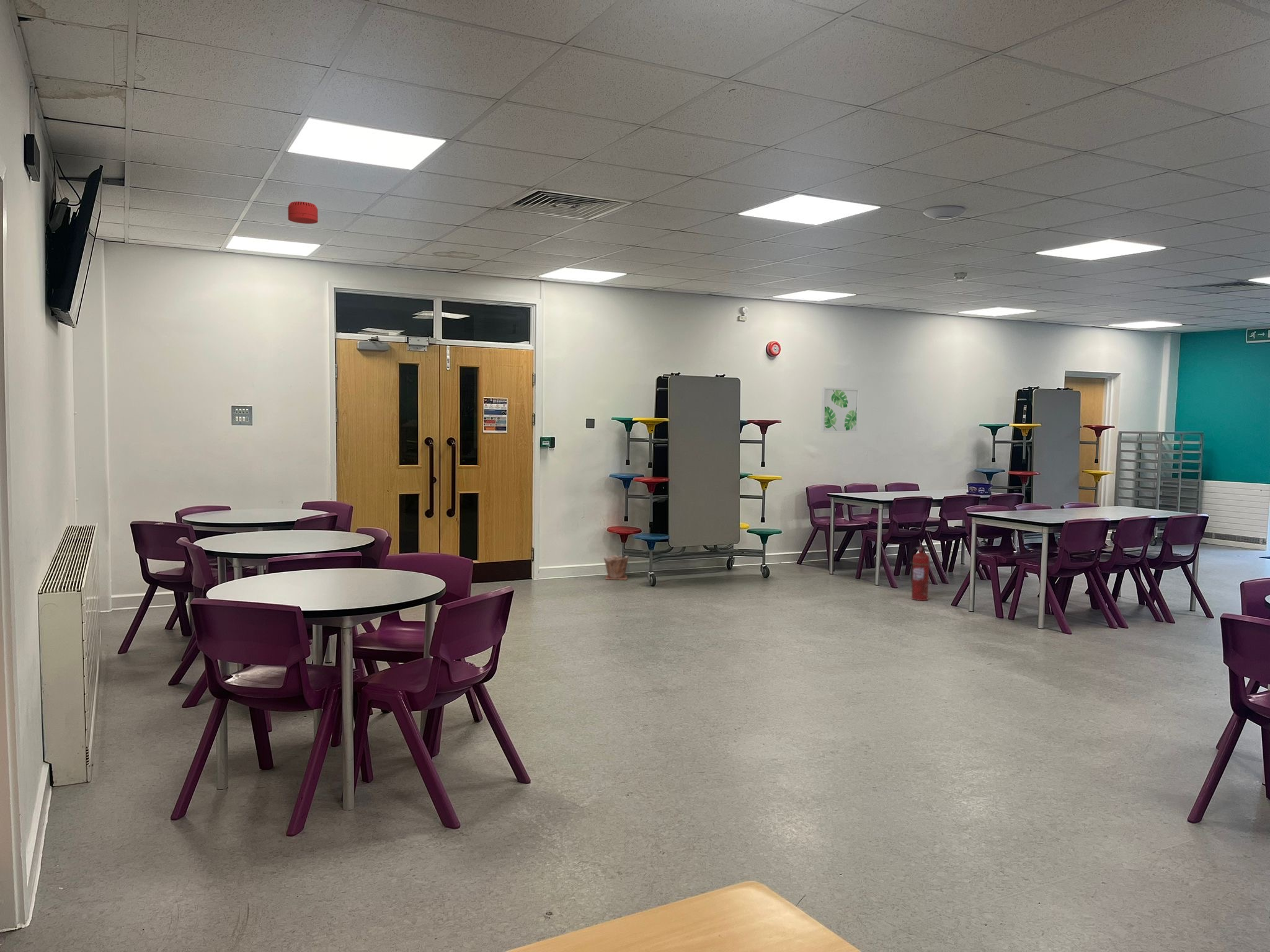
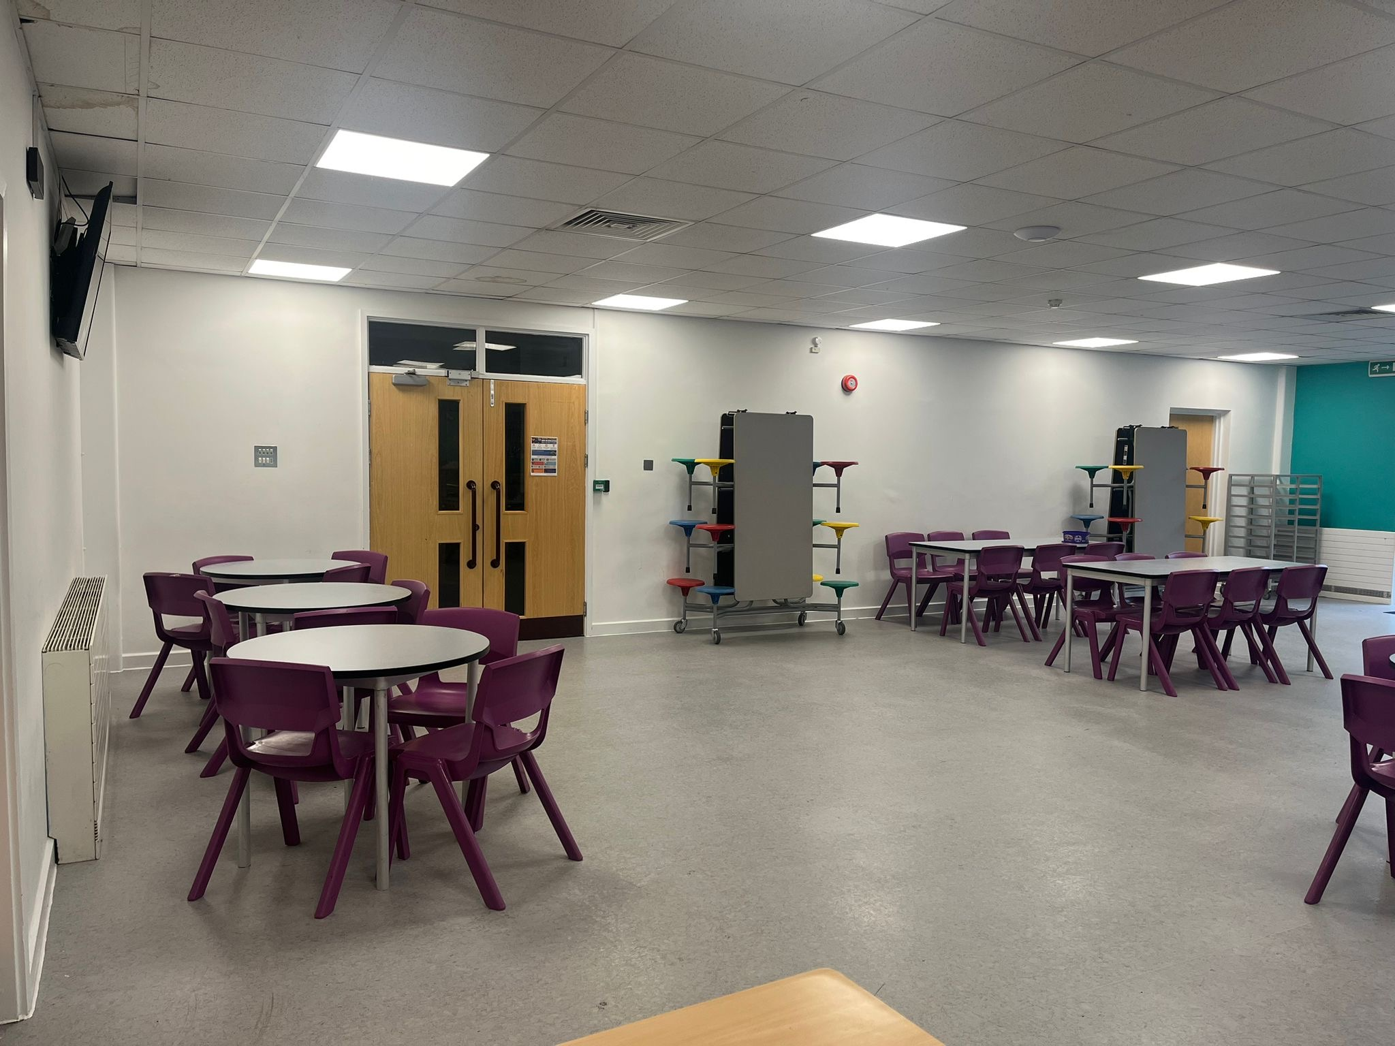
- smoke detector (303, 212)
- fire extinguisher (920, 571)
- plant pot (616, 566)
- wall art (840, 410)
